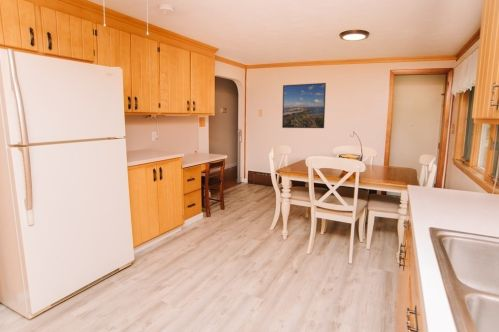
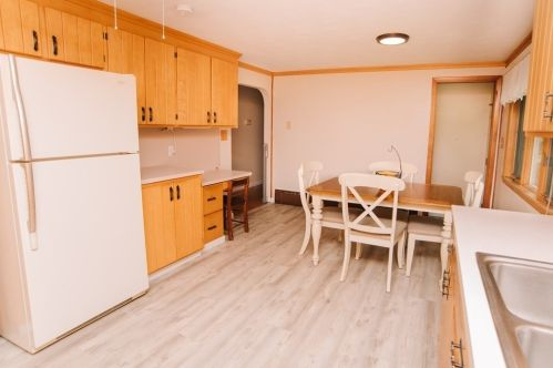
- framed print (303, 106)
